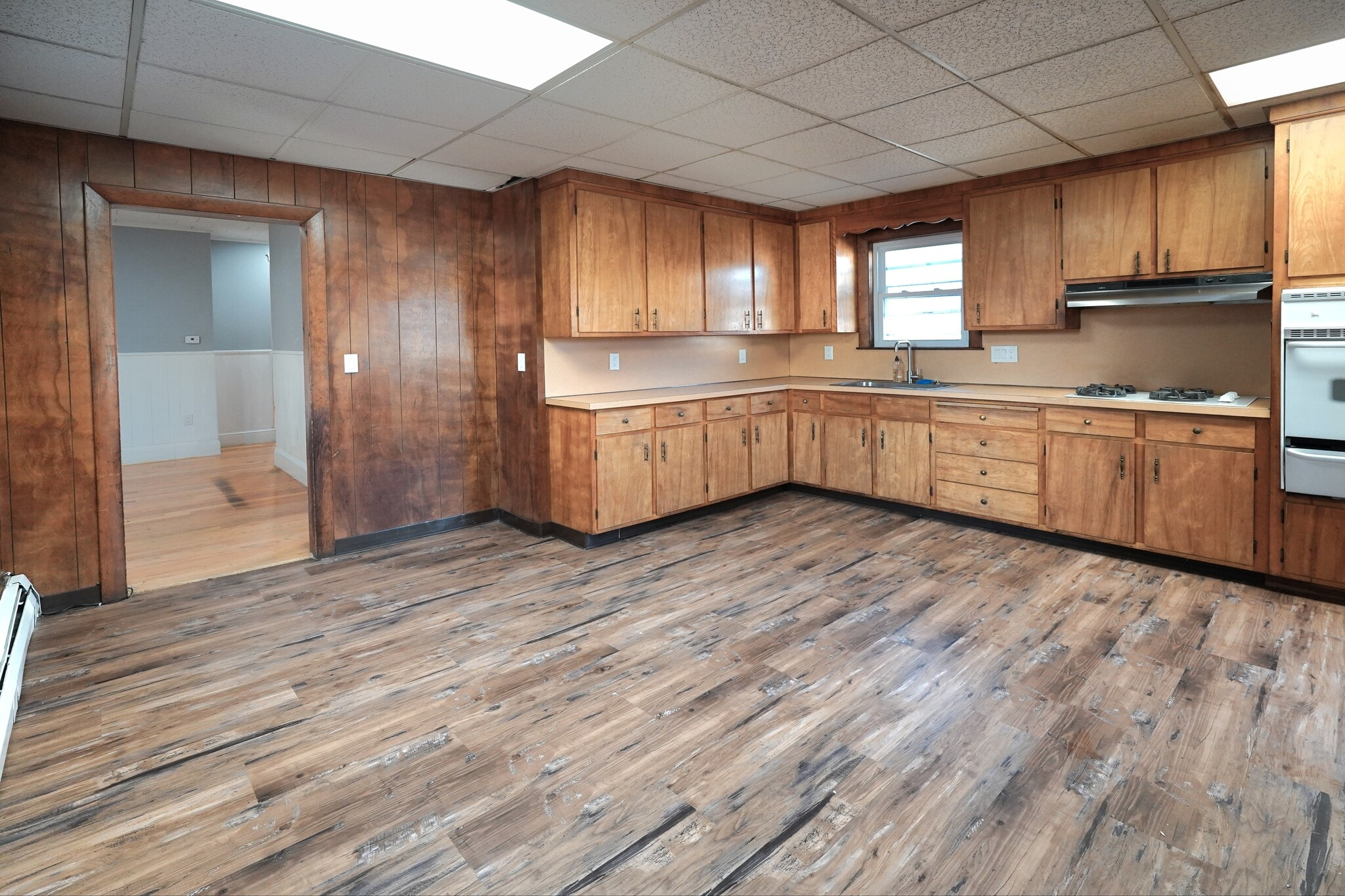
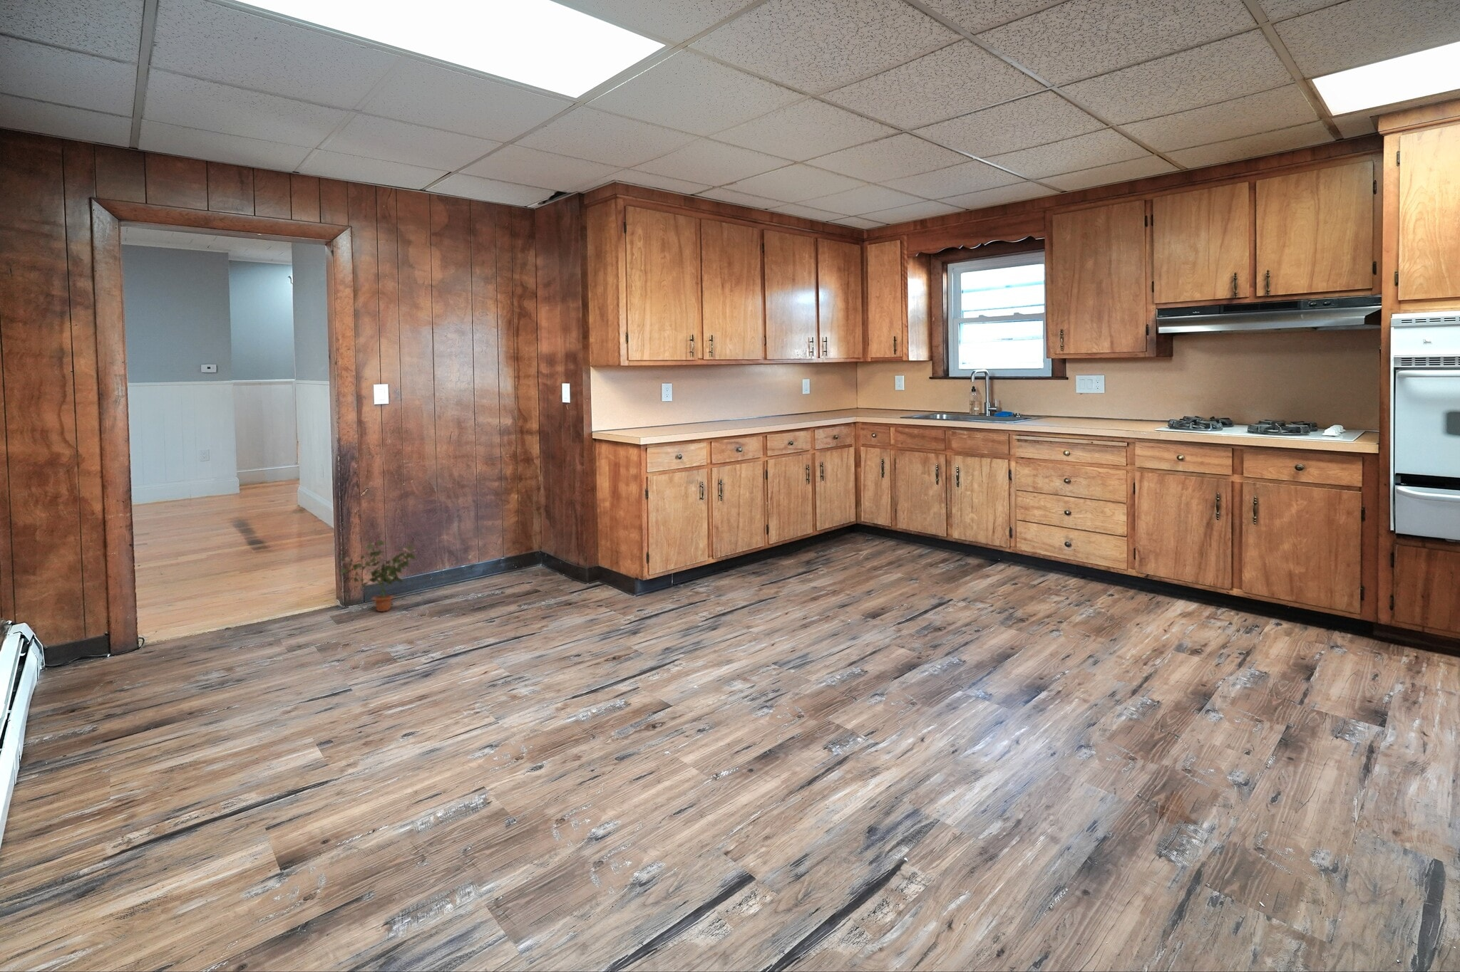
+ potted plant (381, 575)
